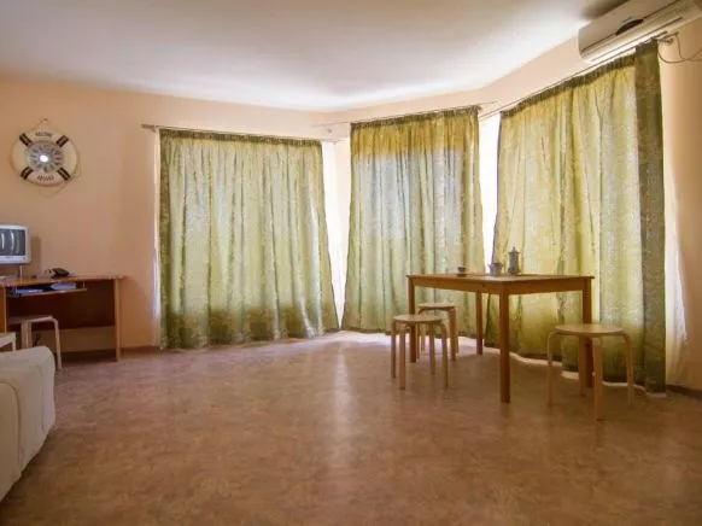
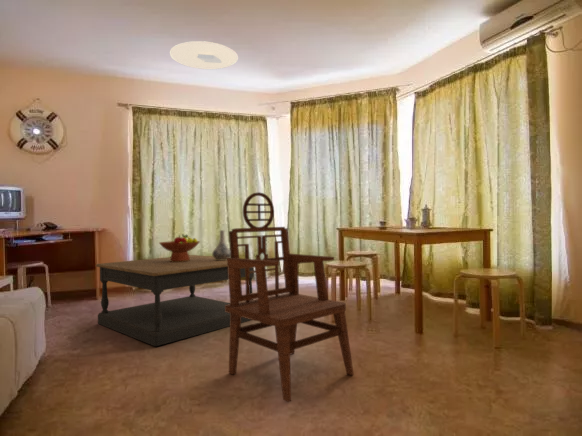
+ decorative vase (221, 244)
+ coffee table (178, 287)
+ fruit bowl (179, 247)
+ armchair (287, 281)
+ ceiling light (204, 53)
